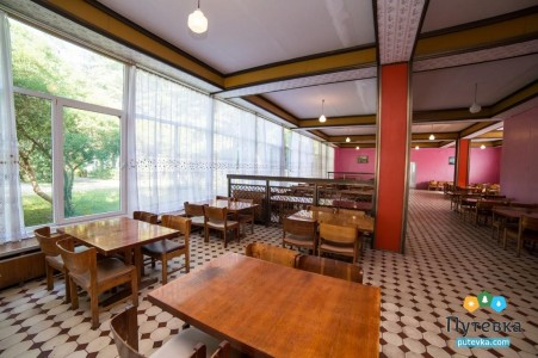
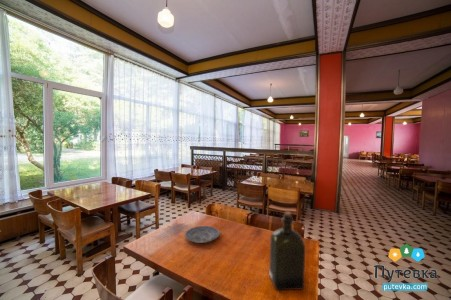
+ liquor (286, 247)
+ plate (202, 234)
